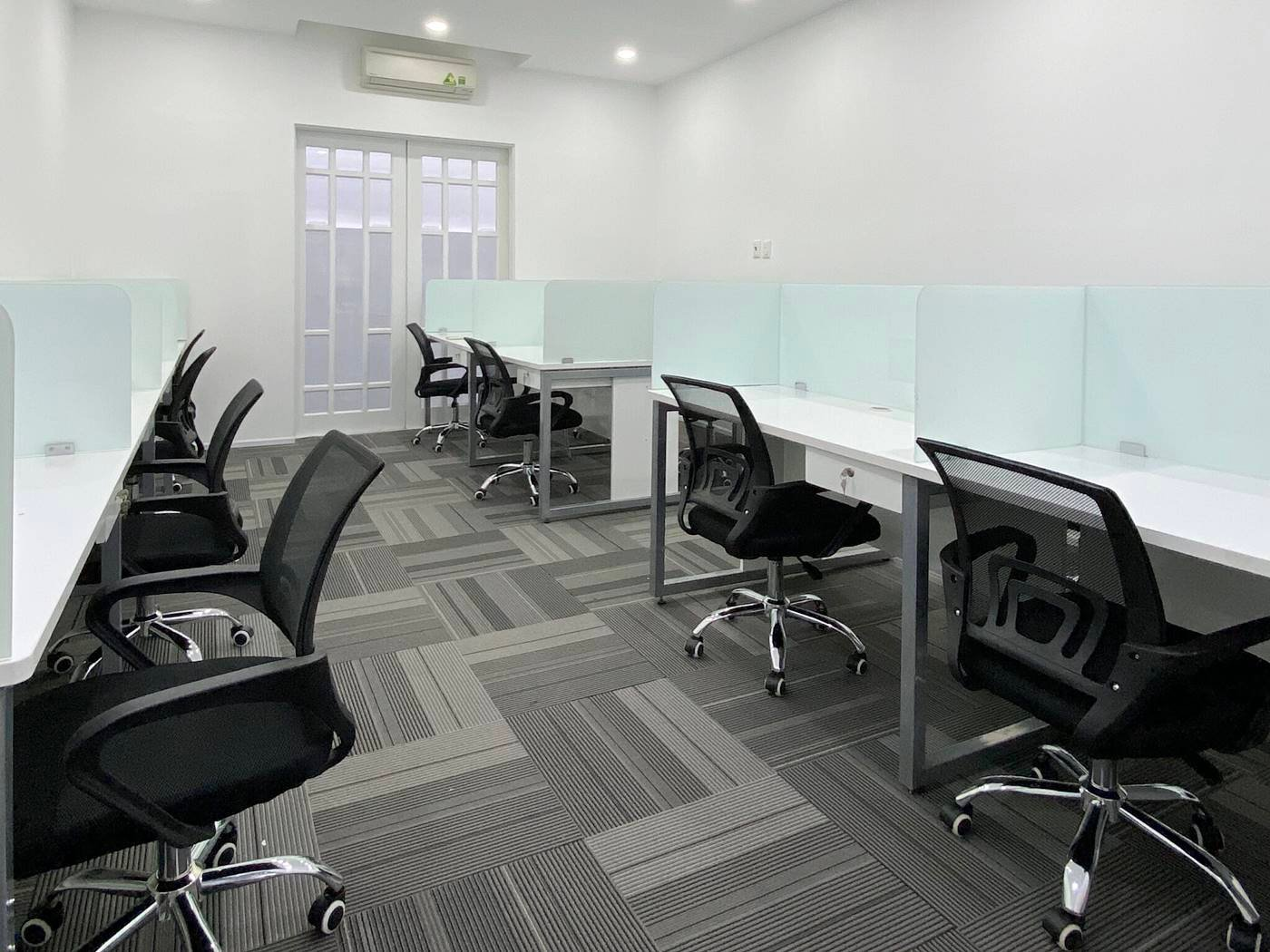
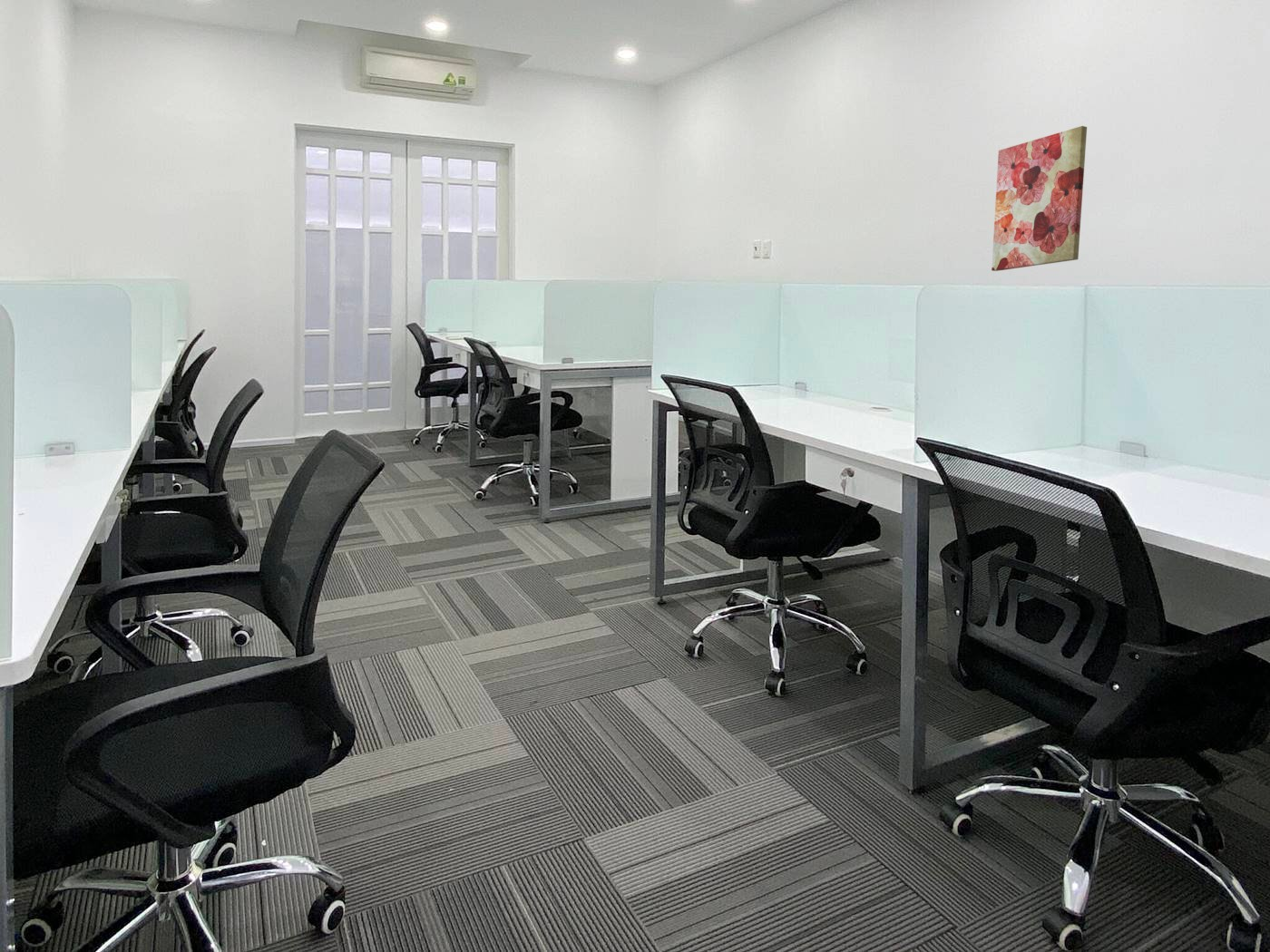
+ wall art (1036, 202)
